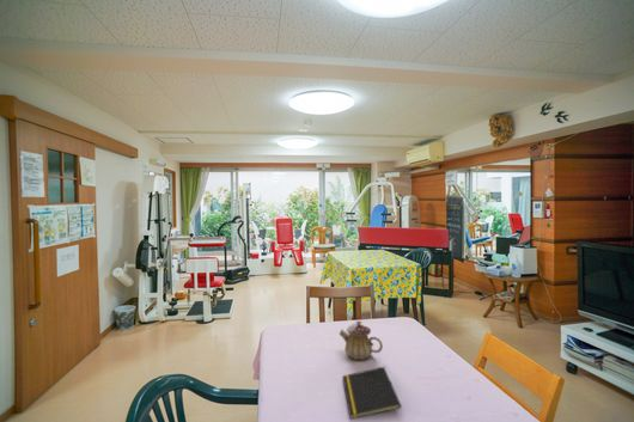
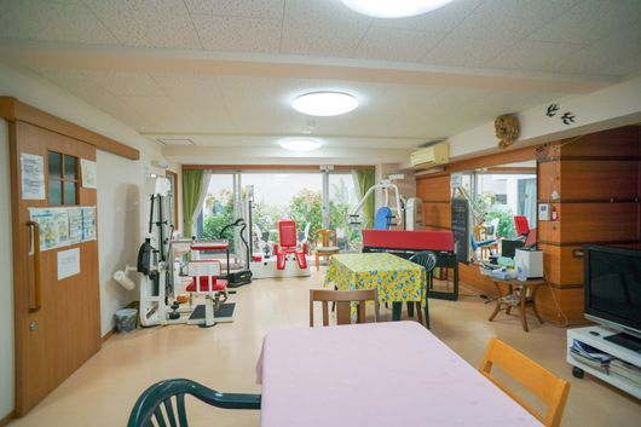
- teapot (360, 337)
- notepad (368, 390)
